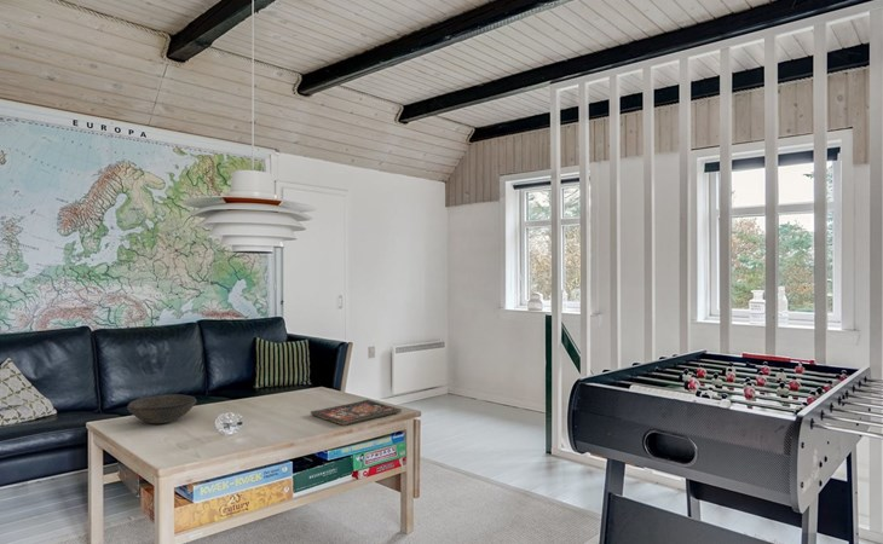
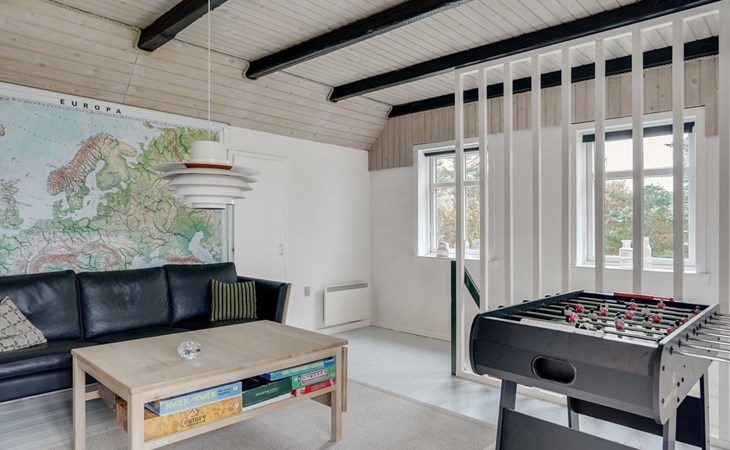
- board game (357, 411)
- bowl (162, 410)
